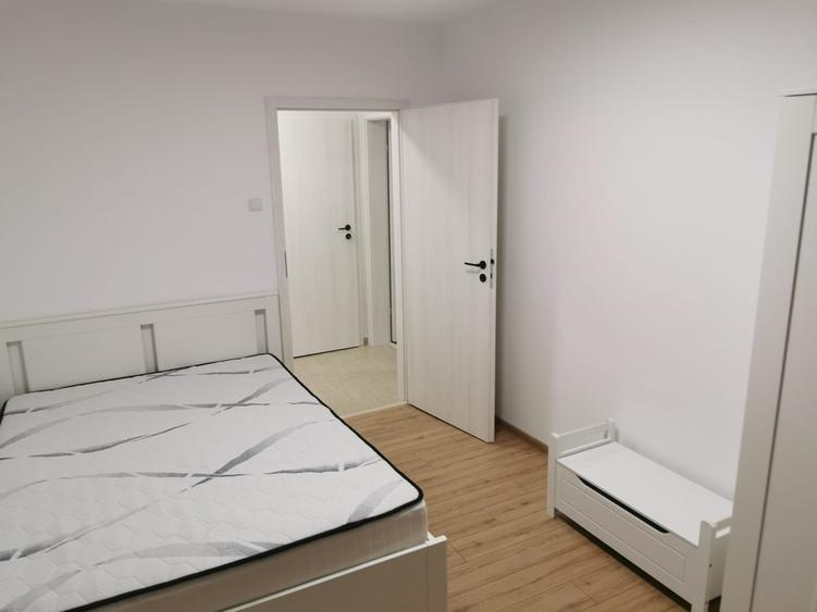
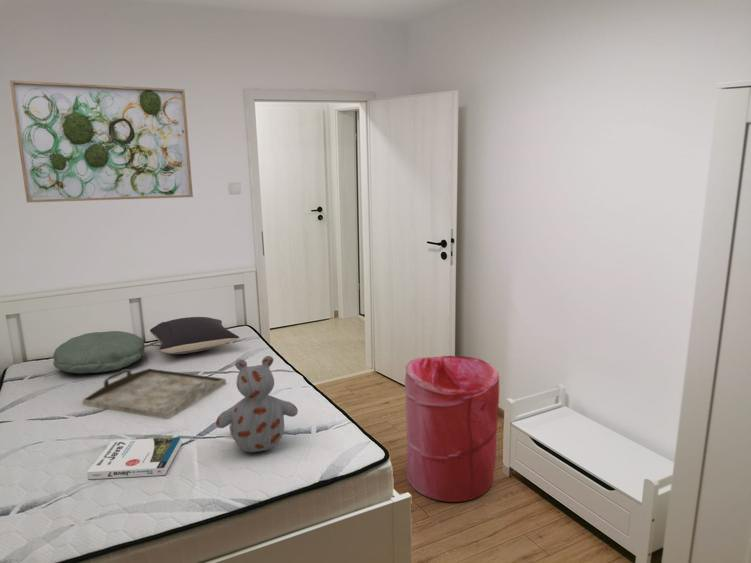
+ stuffed bear (254, 398)
+ pillow (100, 350)
+ wall art (108, 143)
+ pillow (193, 334)
+ laundry hamper (451, 423)
+ serving tray (156, 386)
+ book (137, 456)
